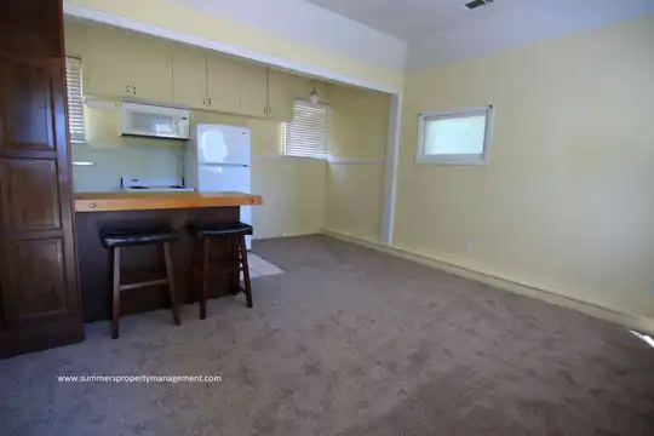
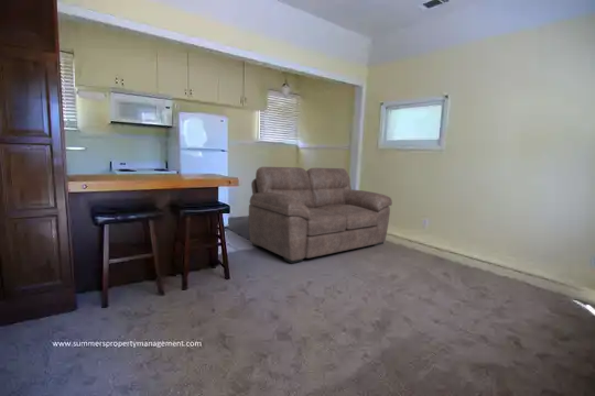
+ sofa (321, 207)
